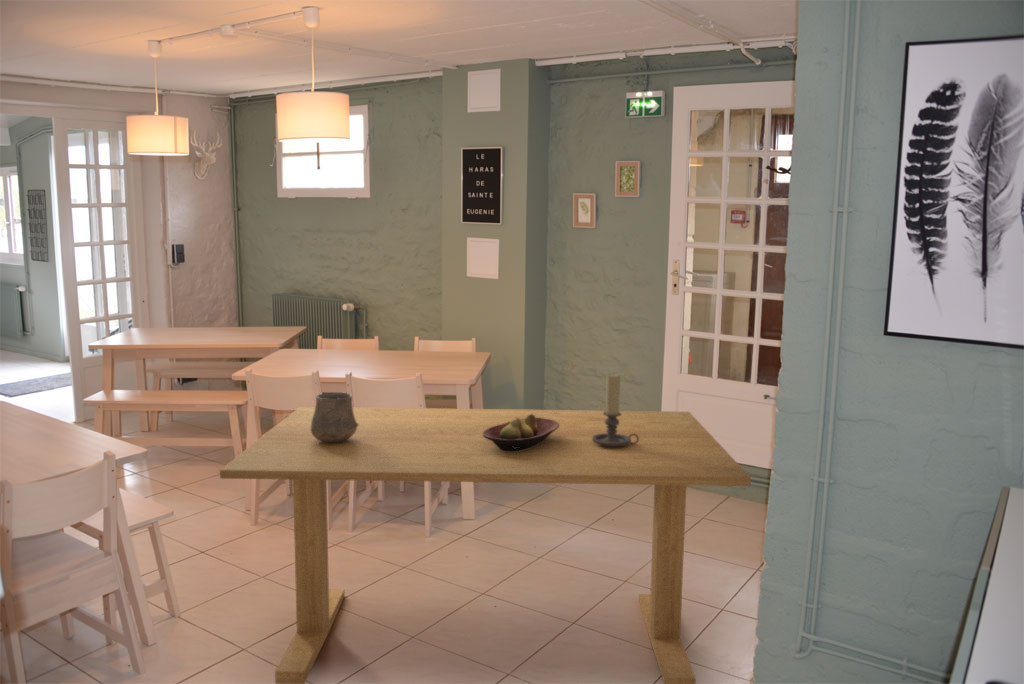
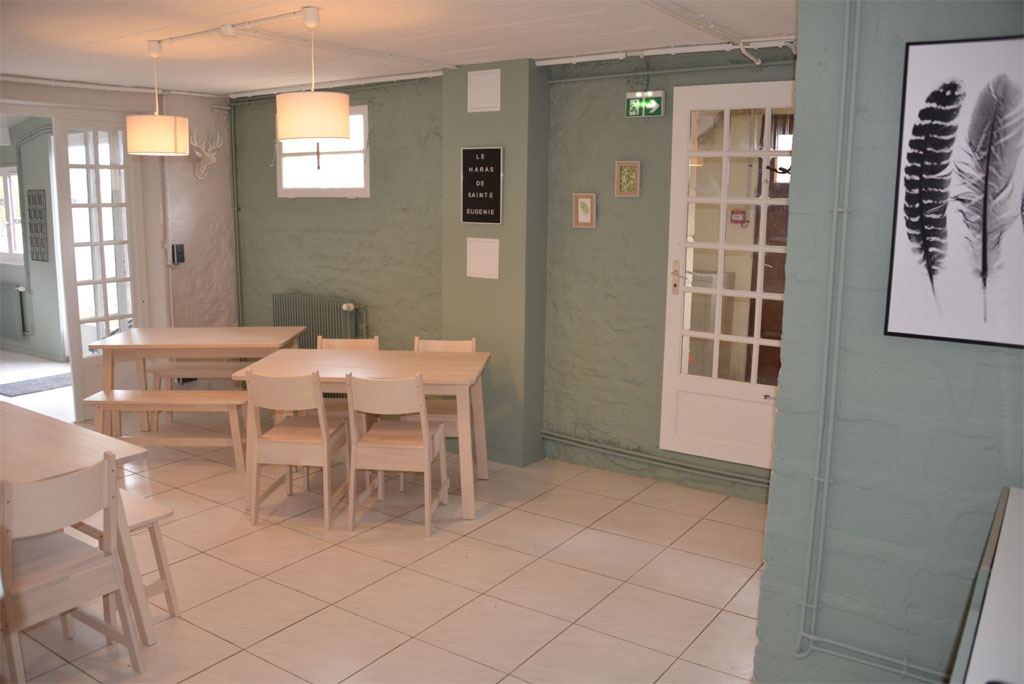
- dining table (489, 481)
- candle holder (616, 408)
- ceramic cup (334, 417)
- fruit bowl (521, 429)
